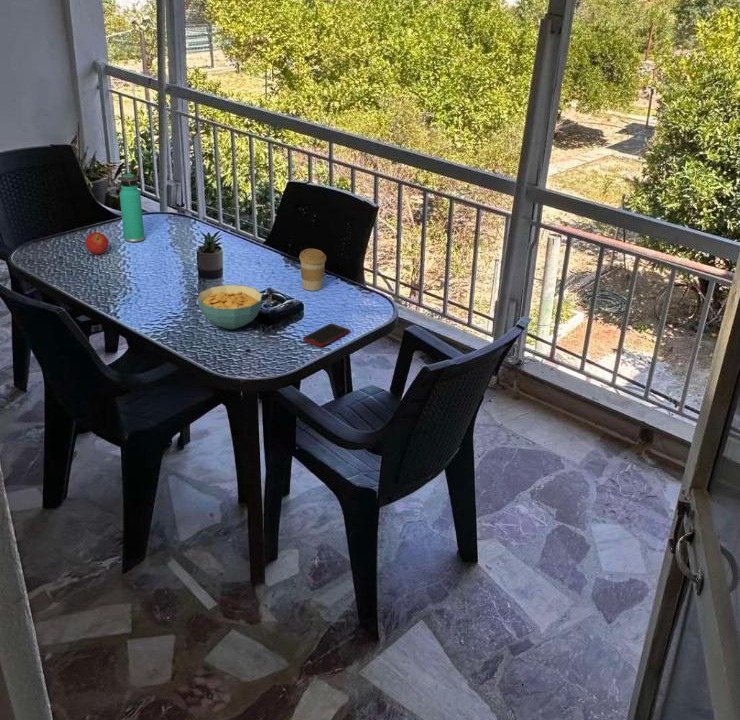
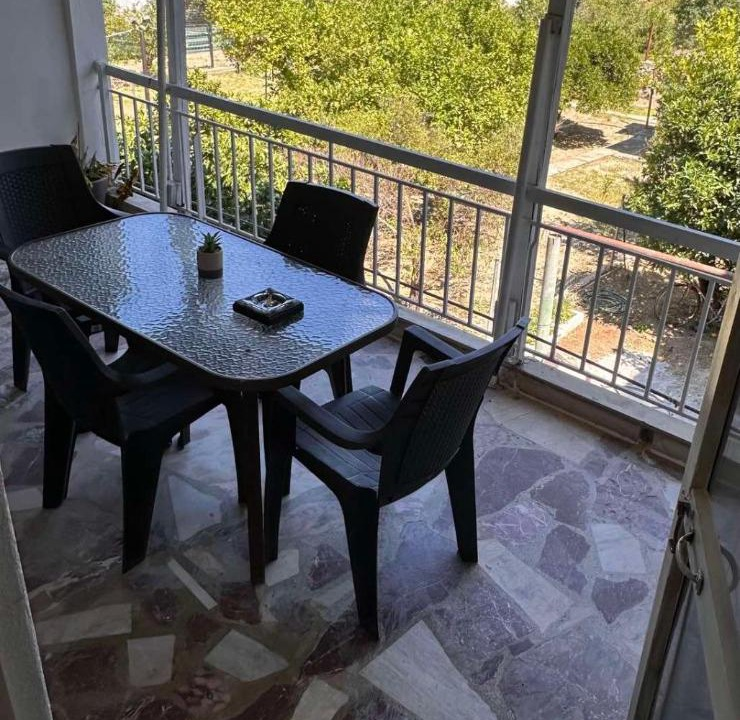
- fruit (97, 243)
- thermos bottle (131, 206)
- cell phone (326, 335)
- coffee cup (312, 269)
- cereal bowl (230, 311)
